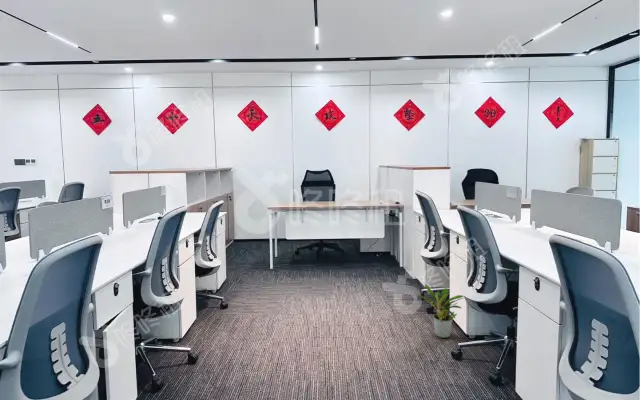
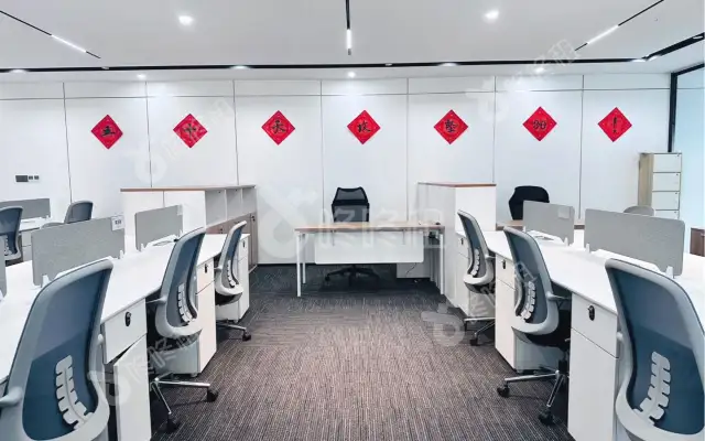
- potted plant (441, 312)
